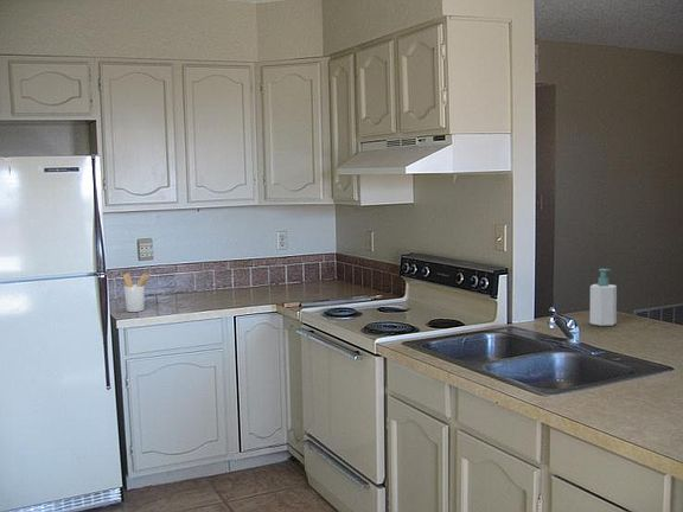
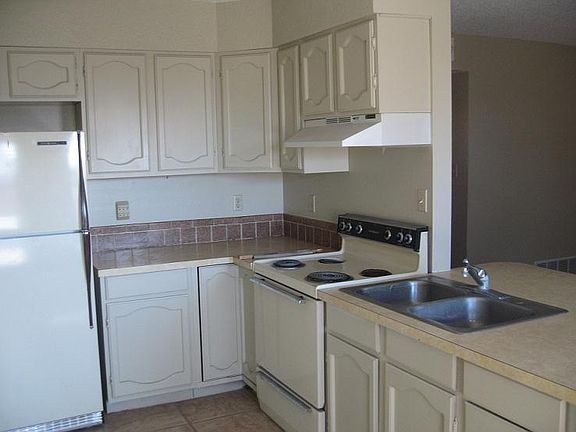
- utensil holder (138, 290)
- soap bottle (602, 296)
